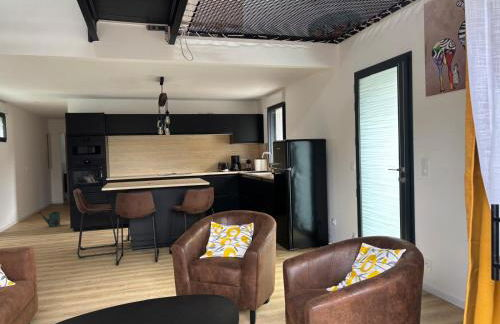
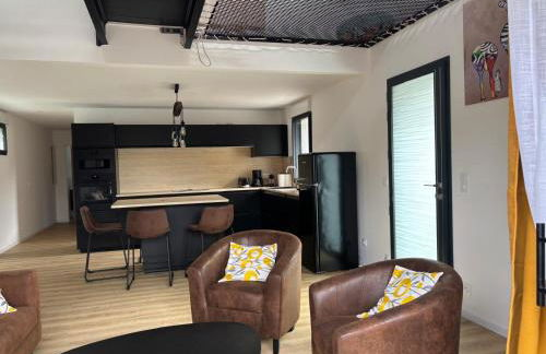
- watering can (51, 218)
